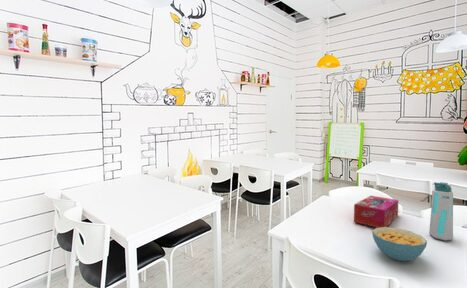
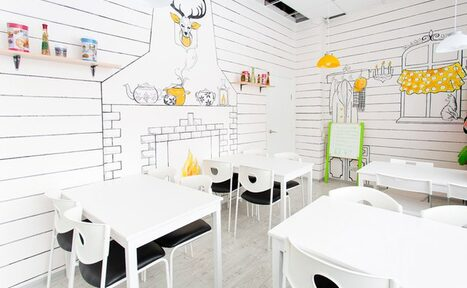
- water bottle (441, 210)
- tissue box (376, 210)
- cereal bowl (397, 246)
